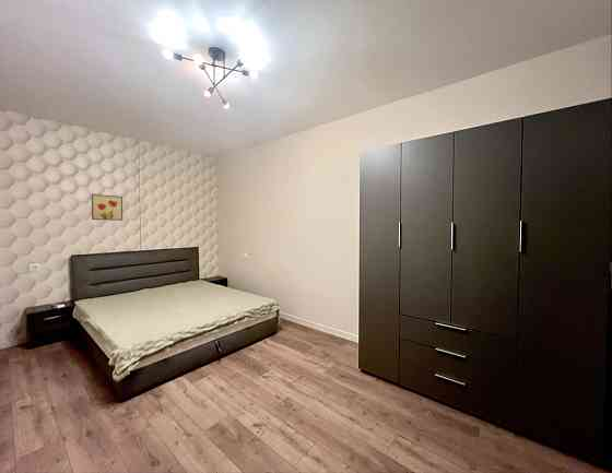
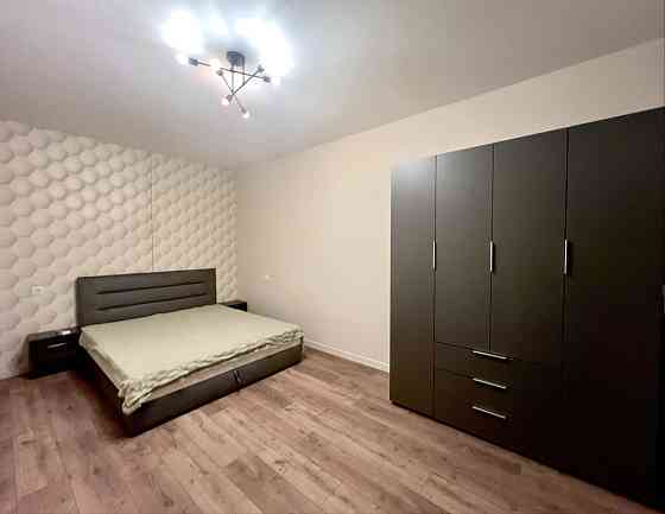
- wall art (107, 208)
